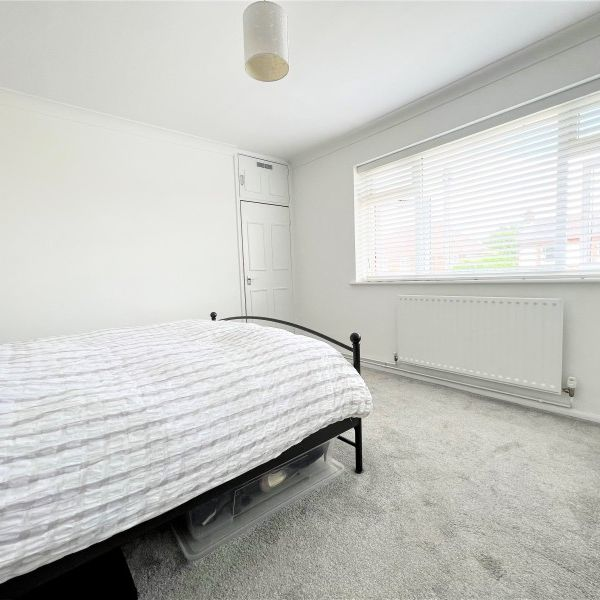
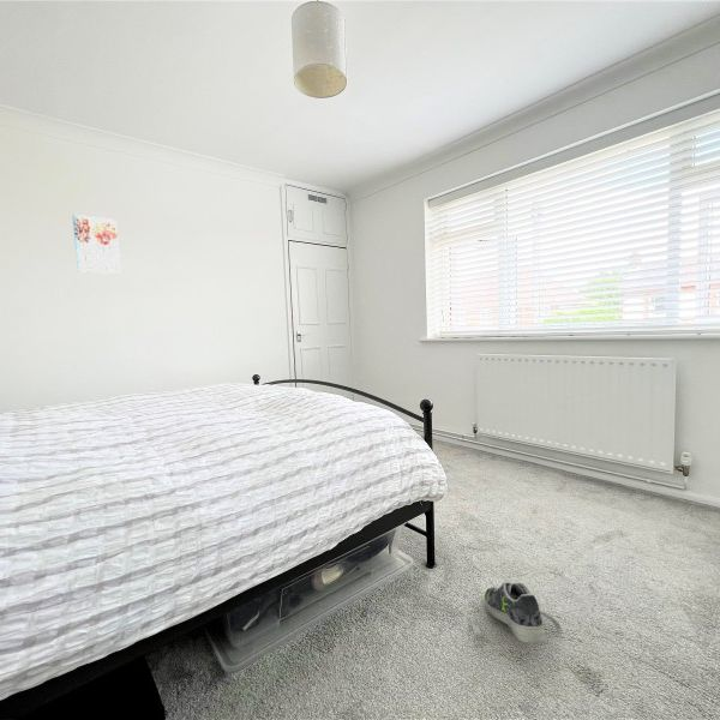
+ wall art (97, 245)
+ shoe (511, 602)
